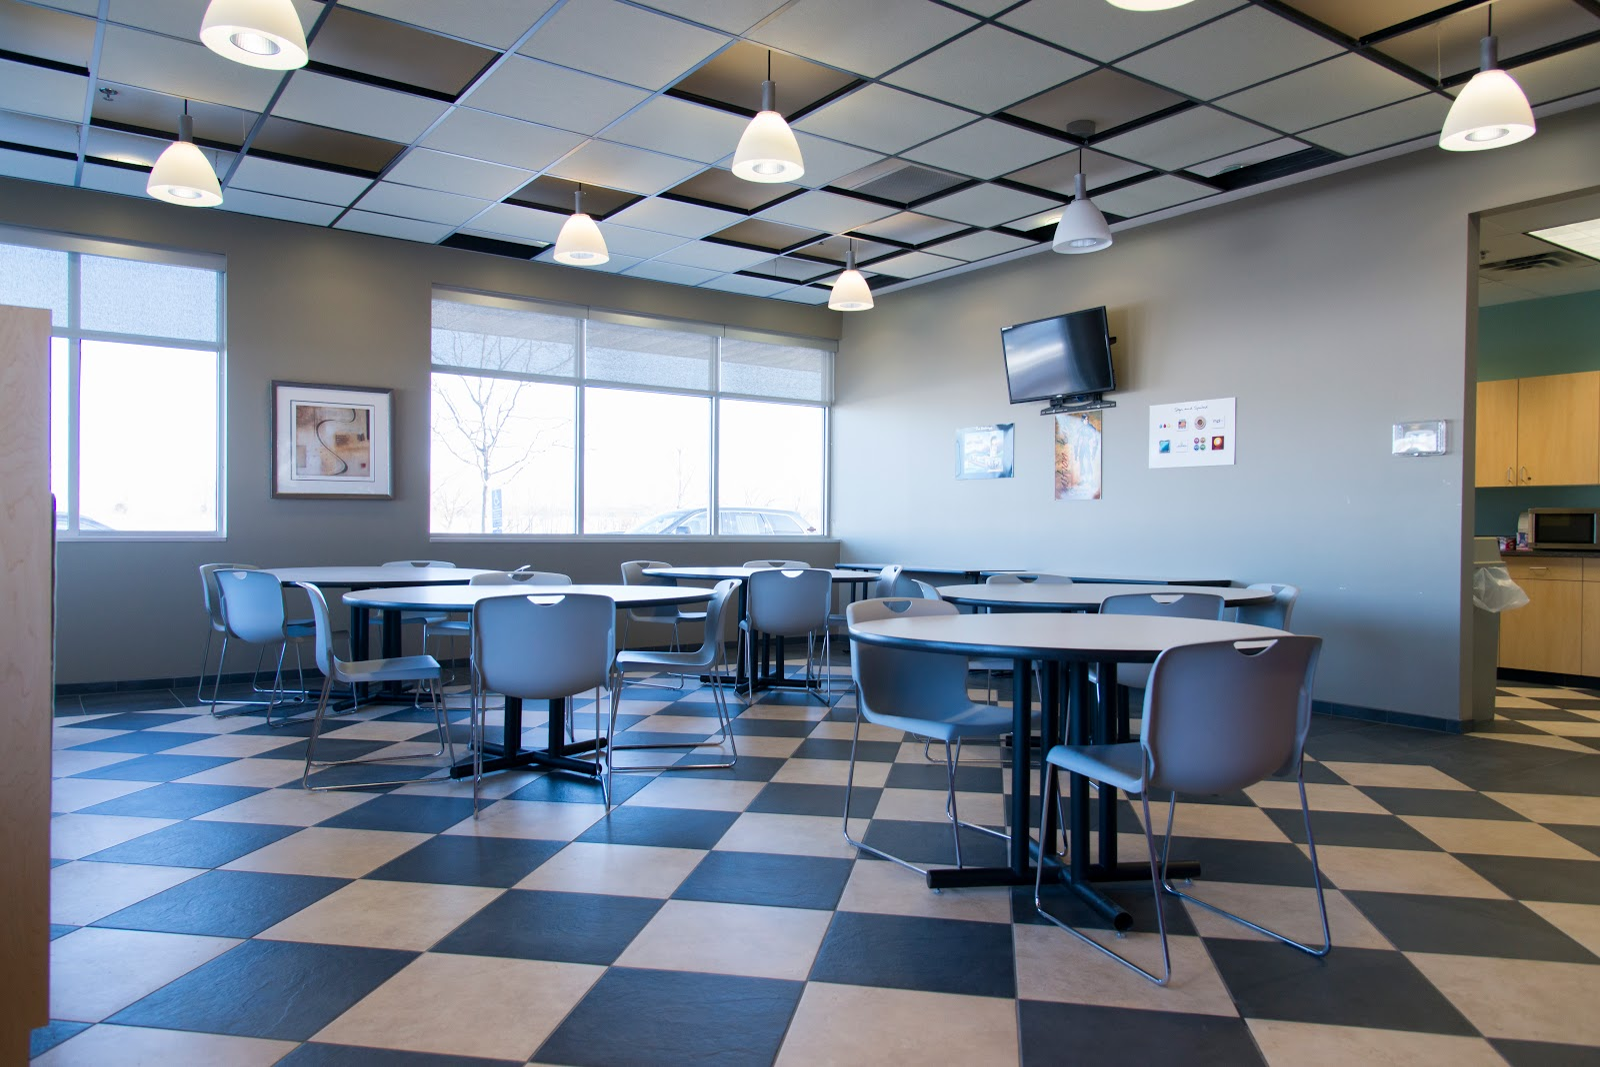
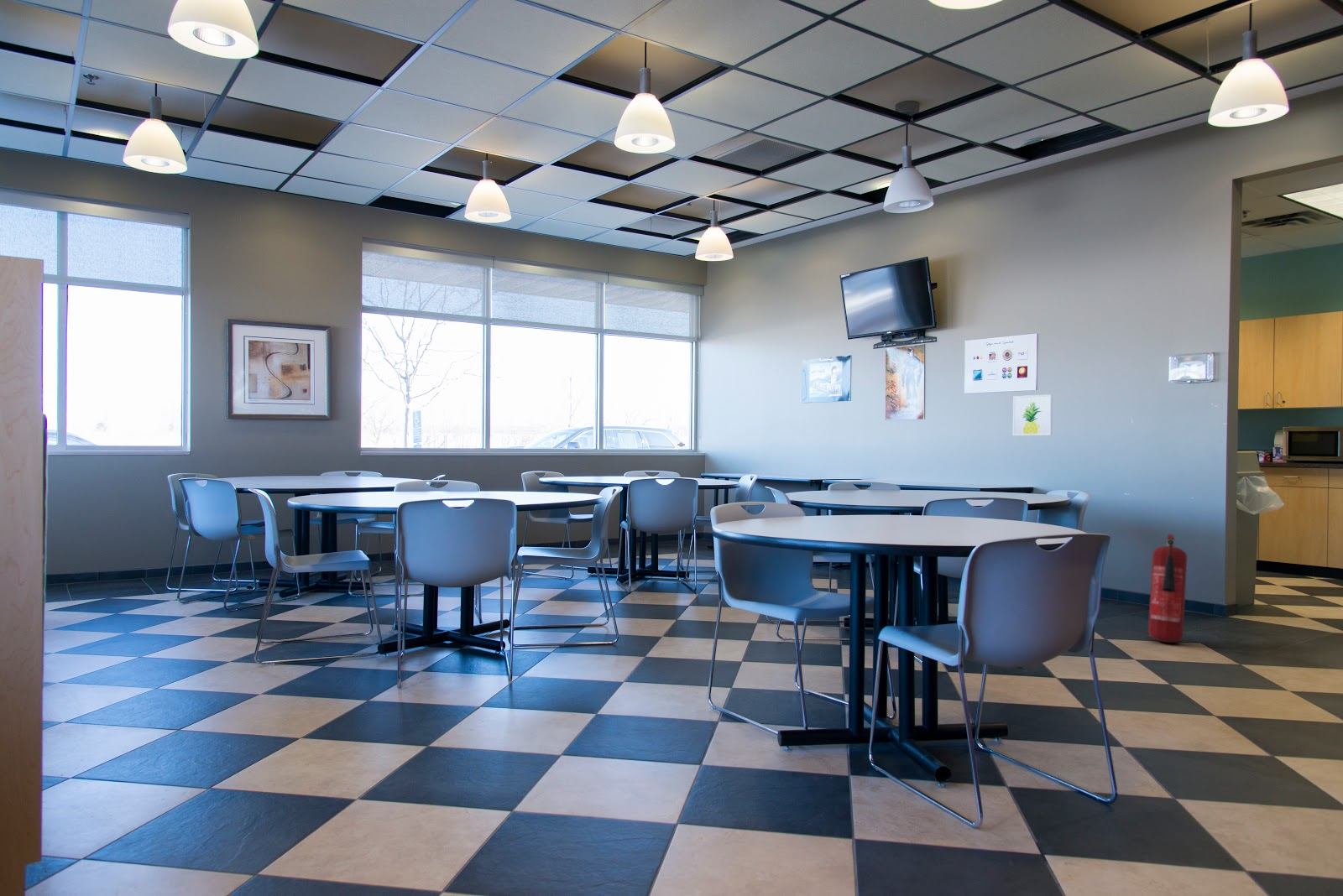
+ wall art (1032, 415)
+ fire extinguisher (1168, 588)
